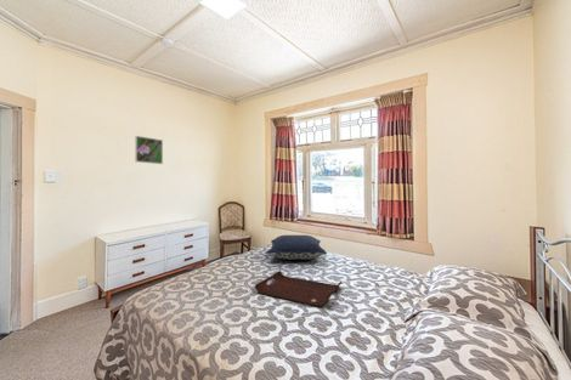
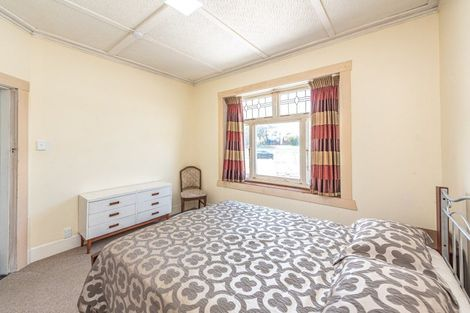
- serving tray (299, 285)
- pillow (295, 246)
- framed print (149, 151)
